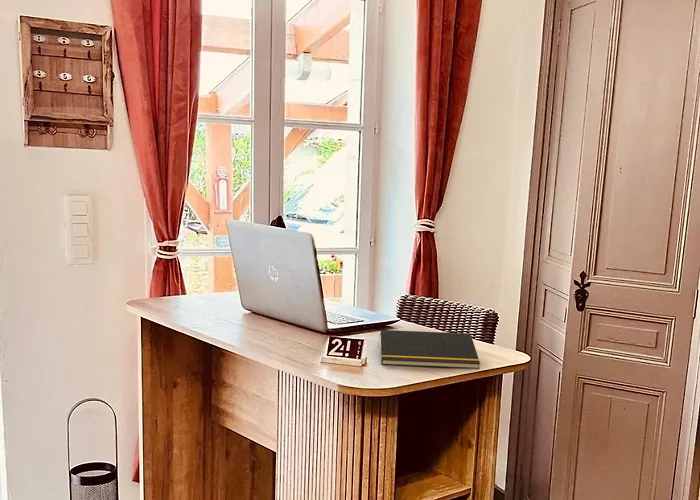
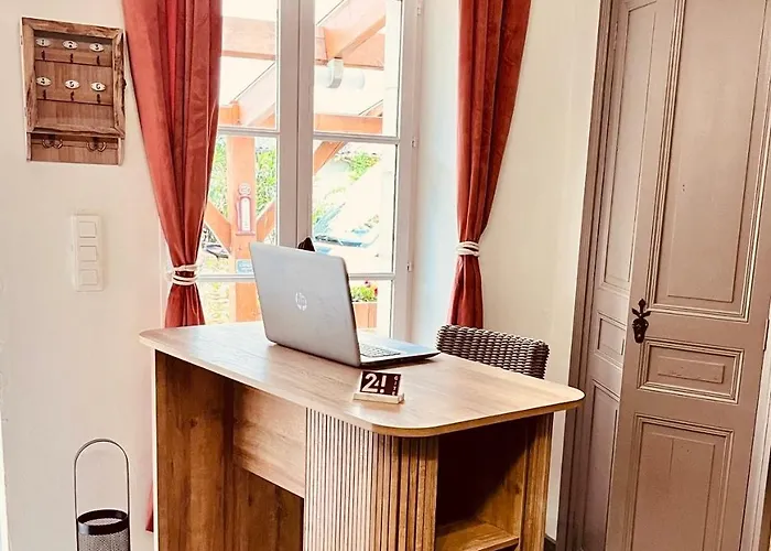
- notepad (428, 348)
